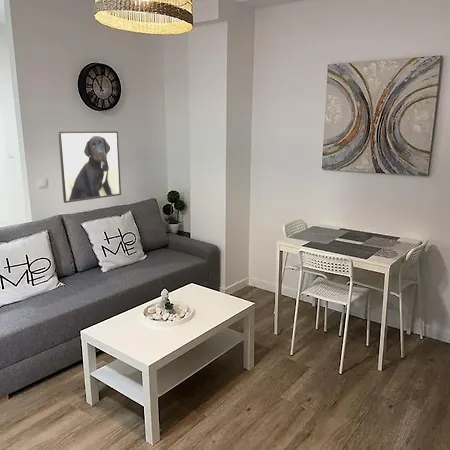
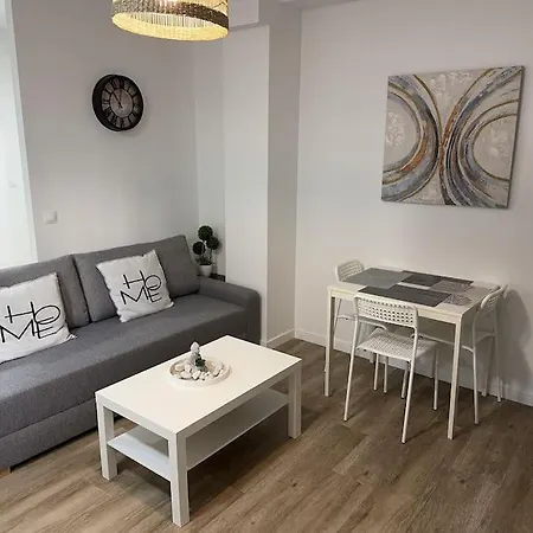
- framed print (91, 165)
